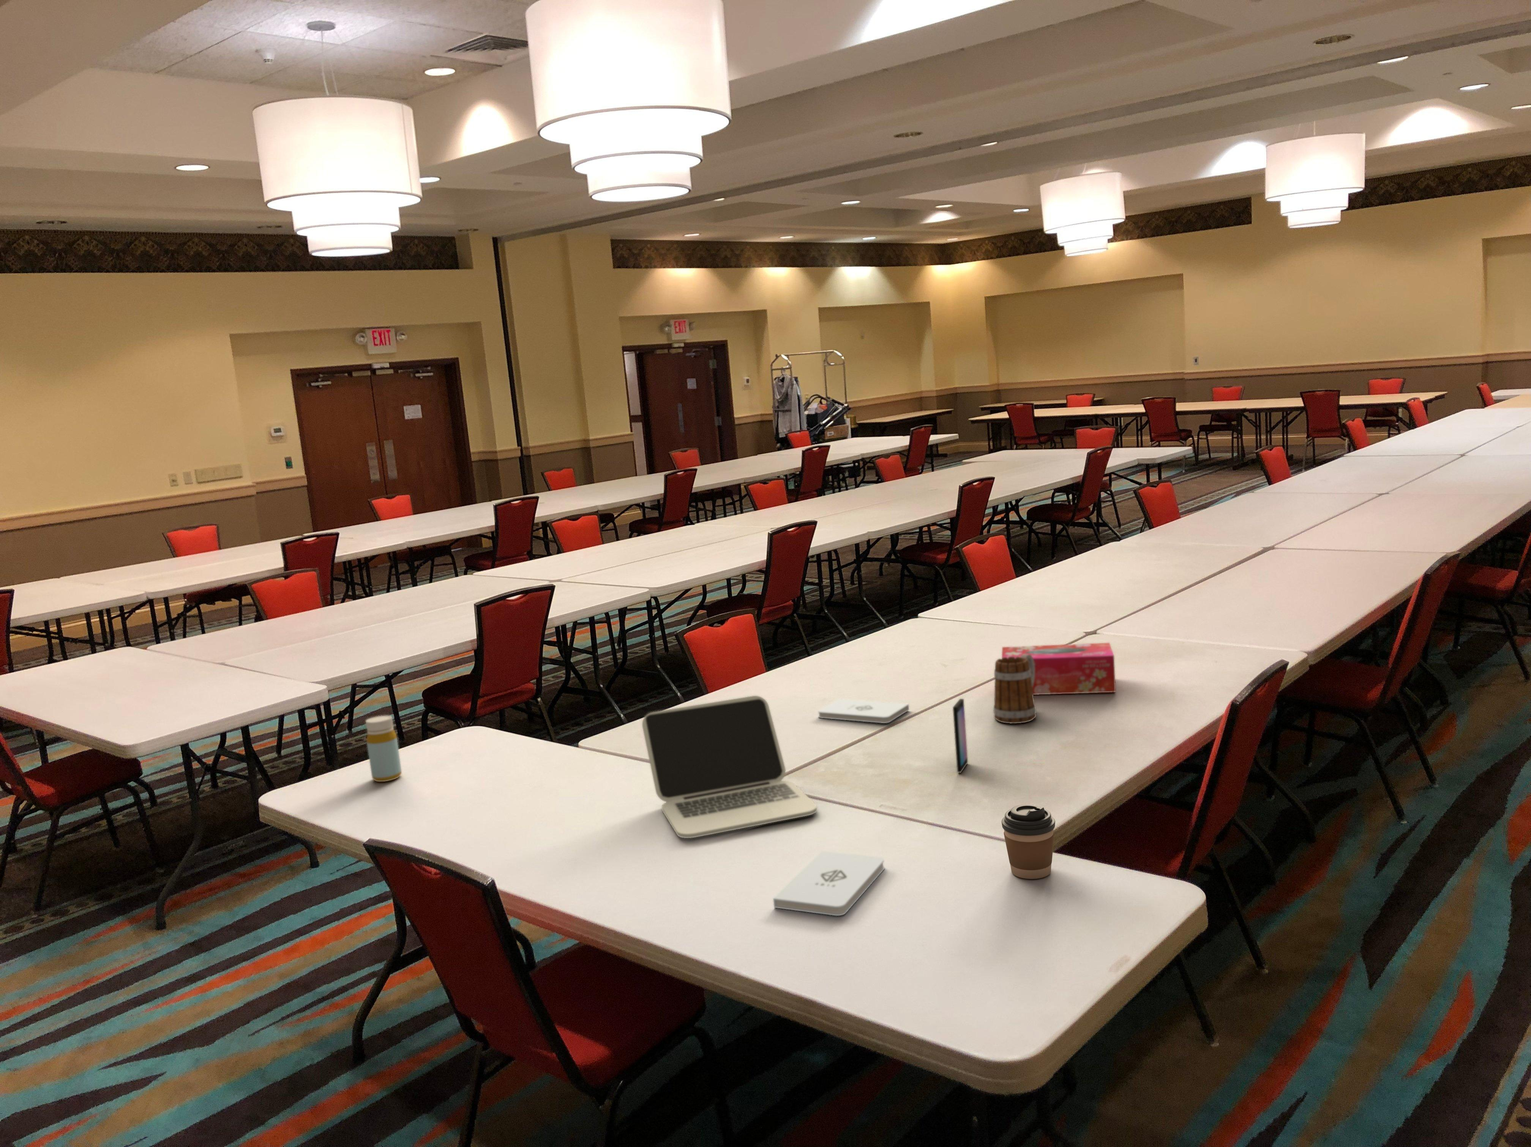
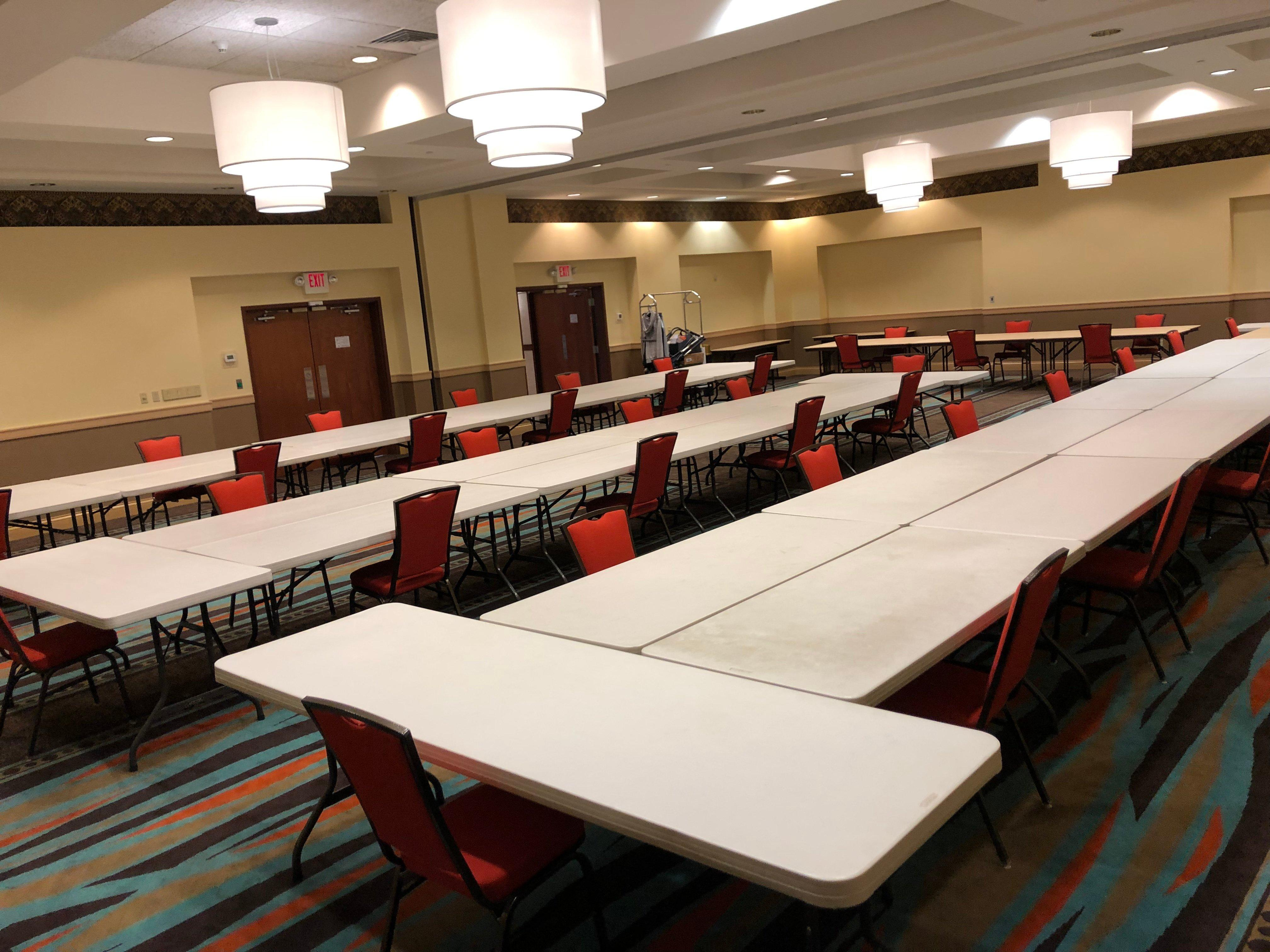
- bottle (383, 748)
- coffee cup (1030, 839)
- laptop (726, 761)
- notepad (832, 882)
- tissue box (1057, 669)
- mug (1017, 687)
- smartphone (961, 735)
- notepad (862, 711)
